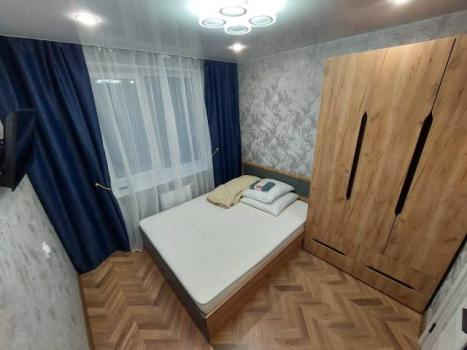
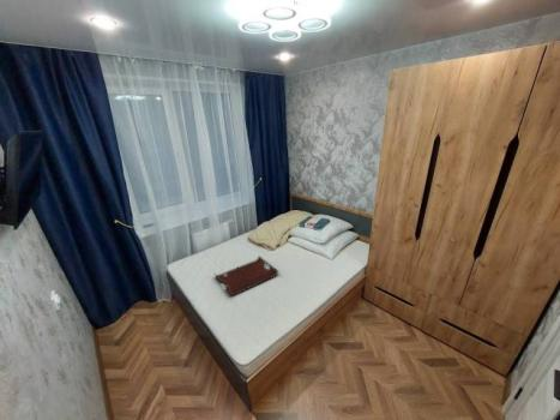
+ serving tray (246, 274)
